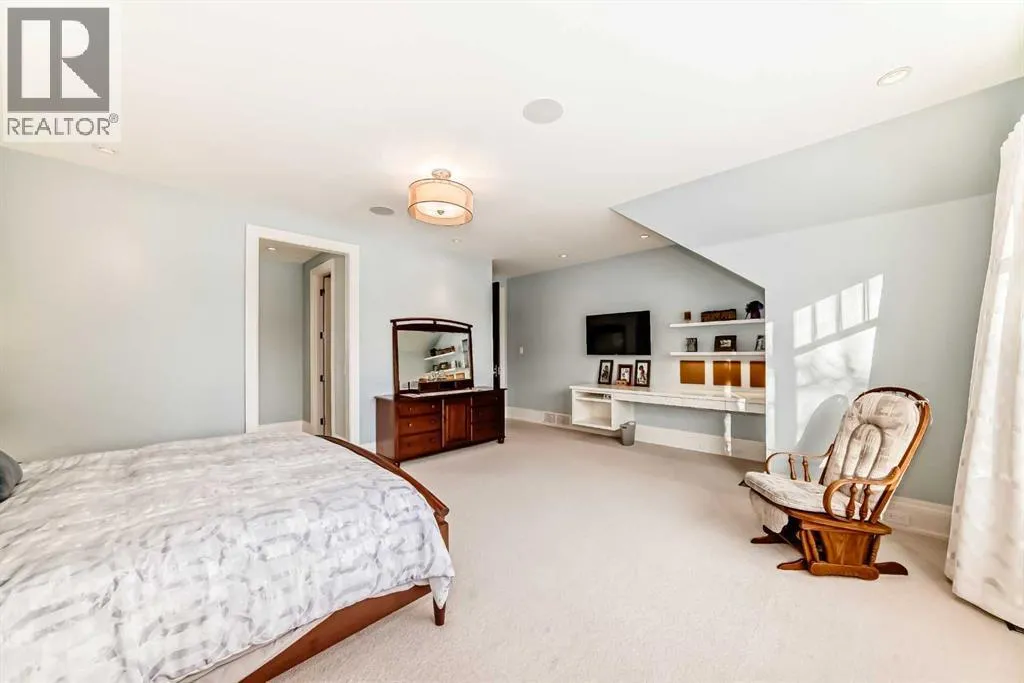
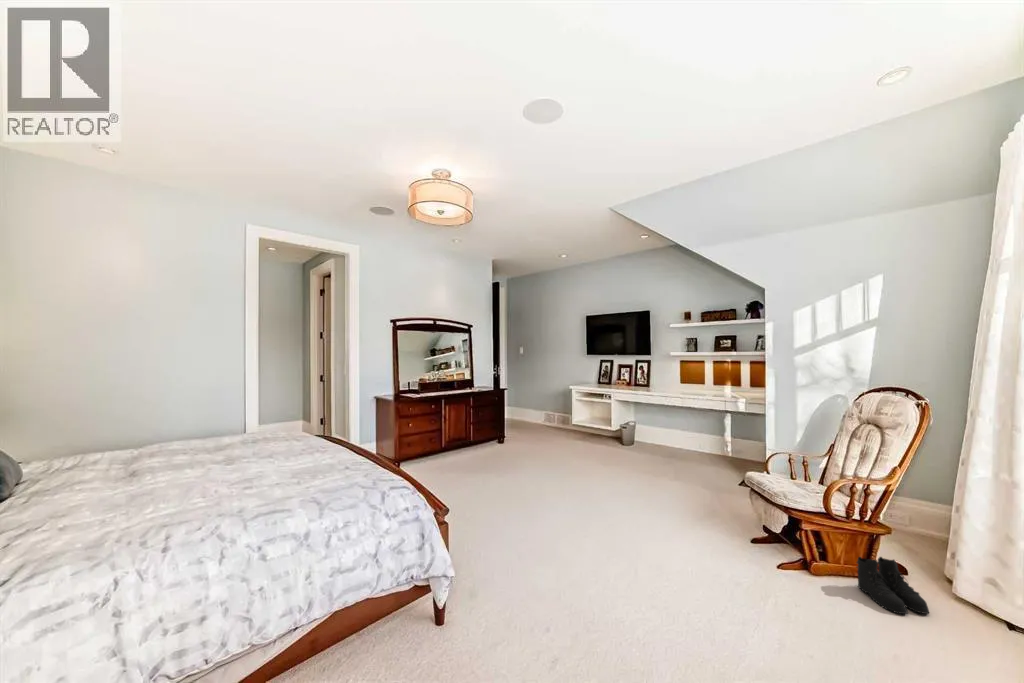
+ boots (890, 581)
